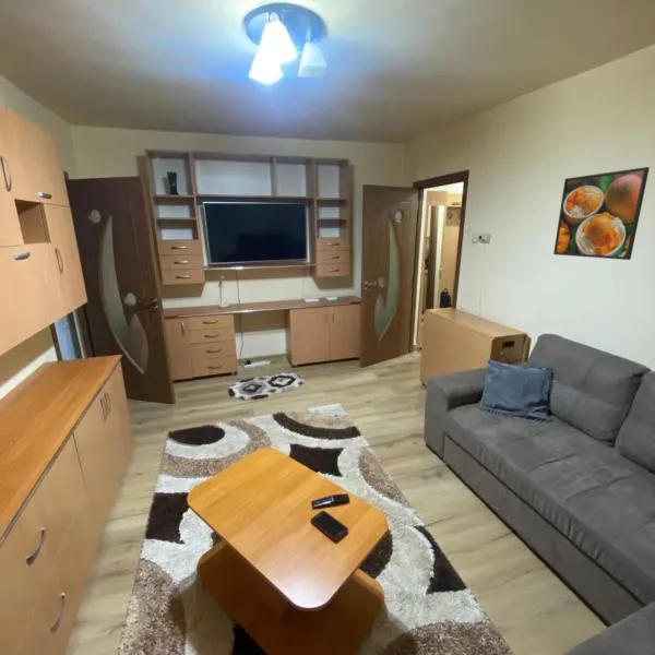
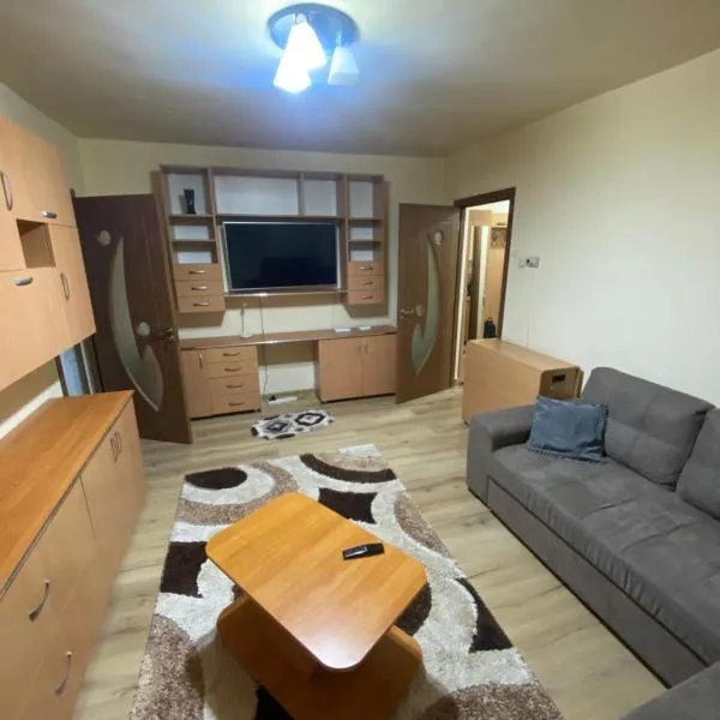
- cell phone (329, 525)
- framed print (595, 216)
